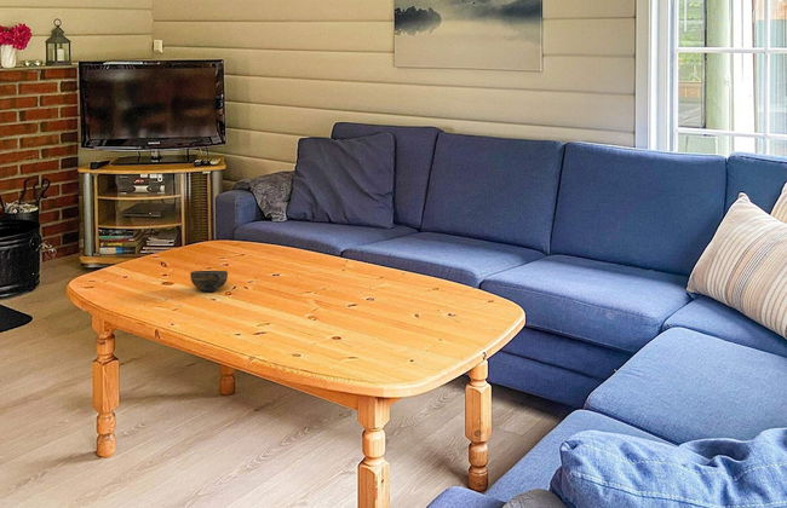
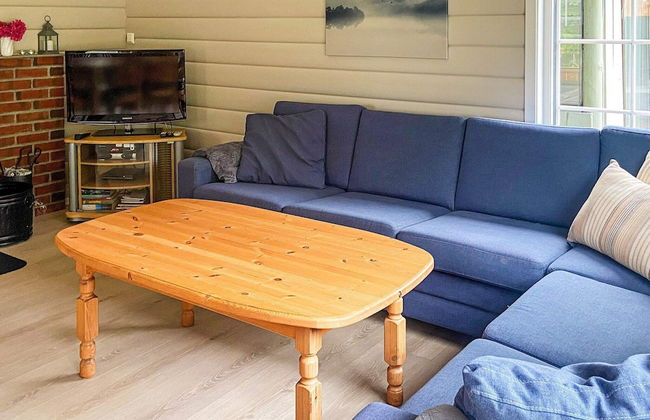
- cup (211, 281)
